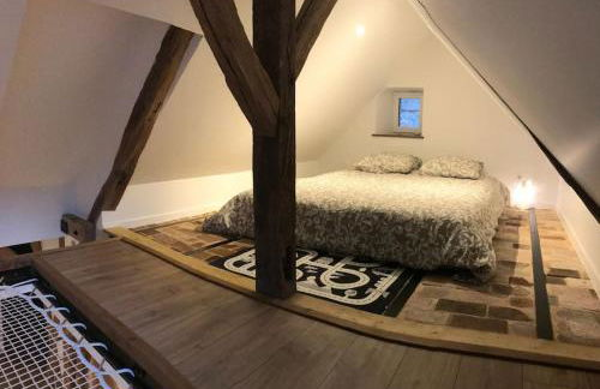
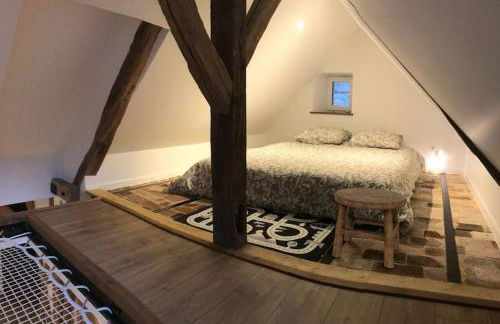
+ stool (367, 223)
